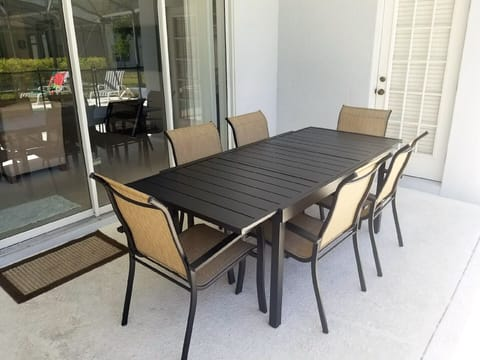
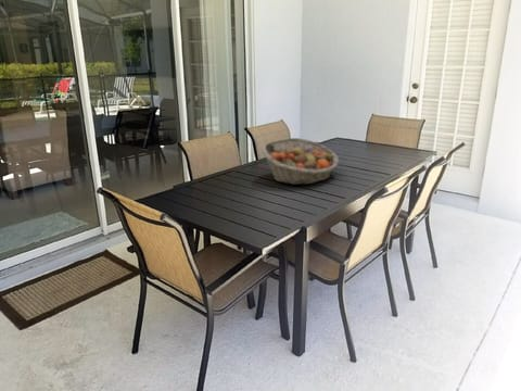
+ fruit basket (300, 160)
